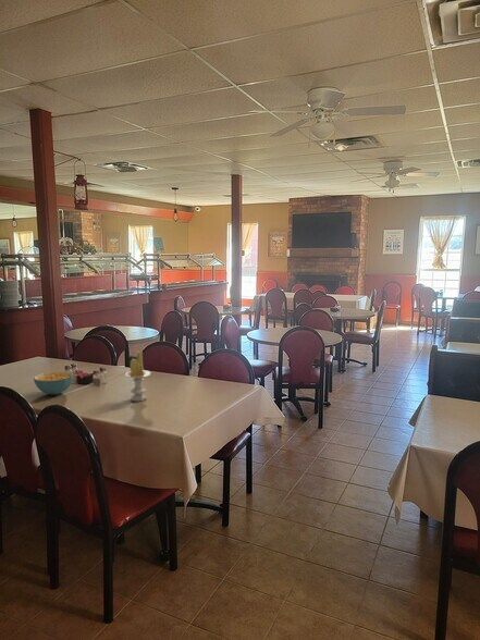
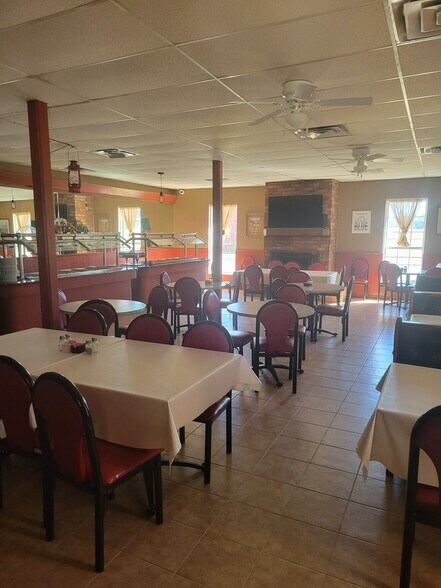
- candle (137, 374)
- cereal bowl (54, 384)
